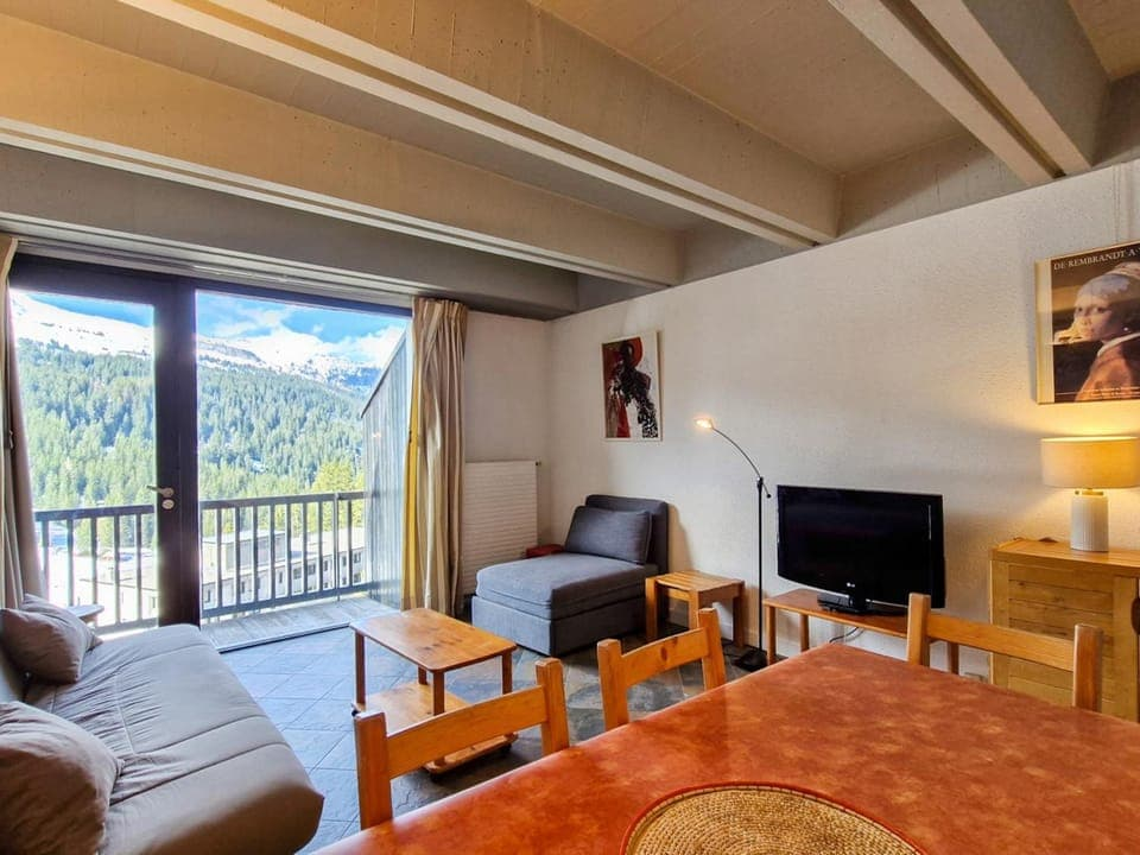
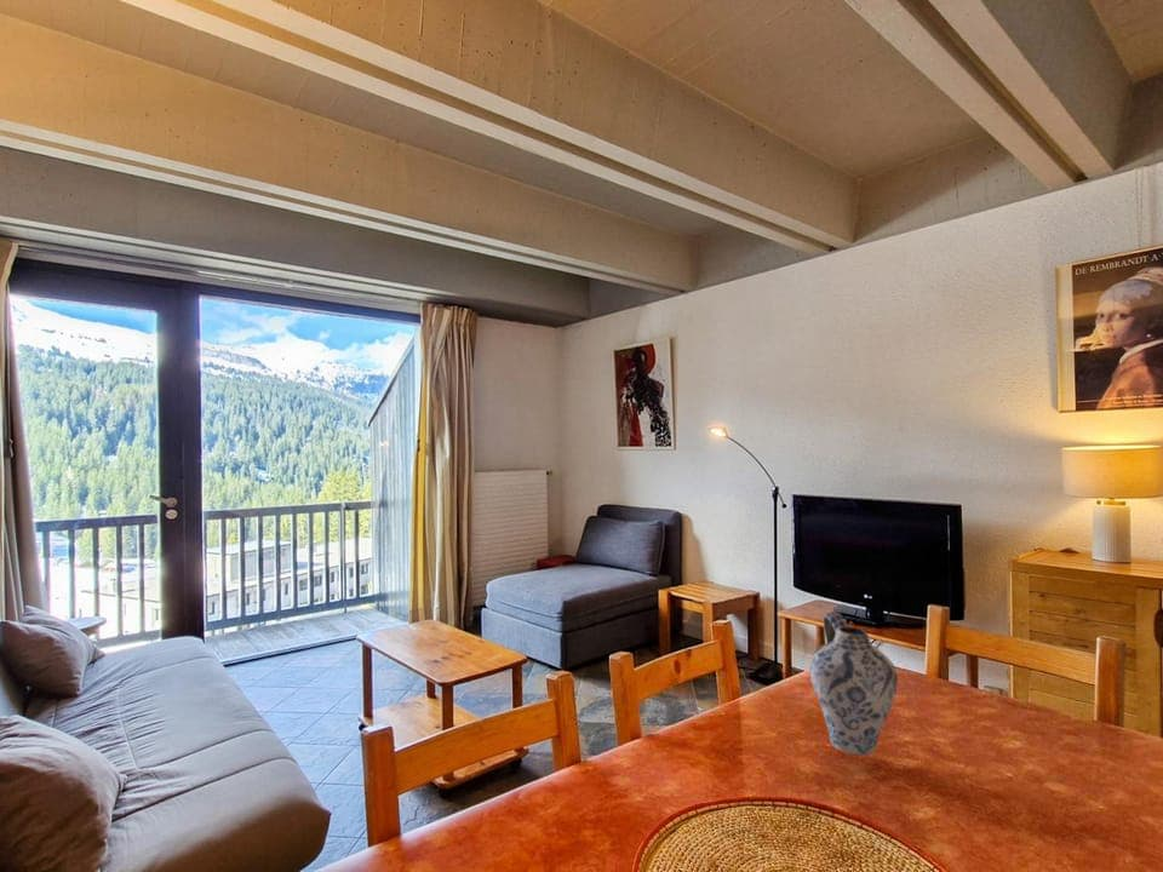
+ ceramic jug (860, 688)
